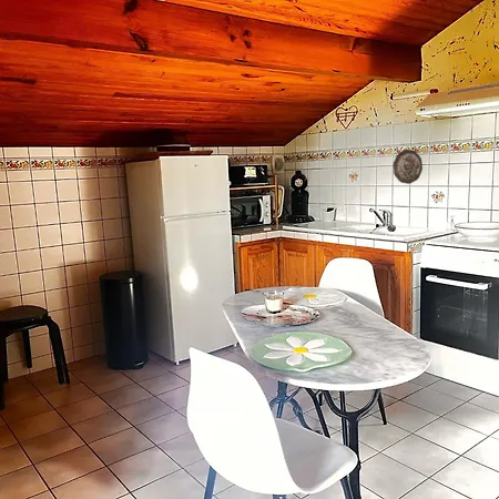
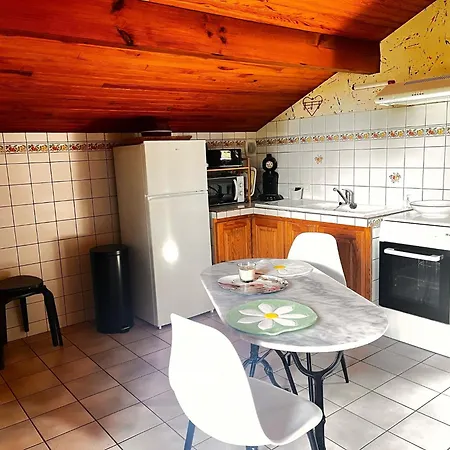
- decorative plate (408, 166)
